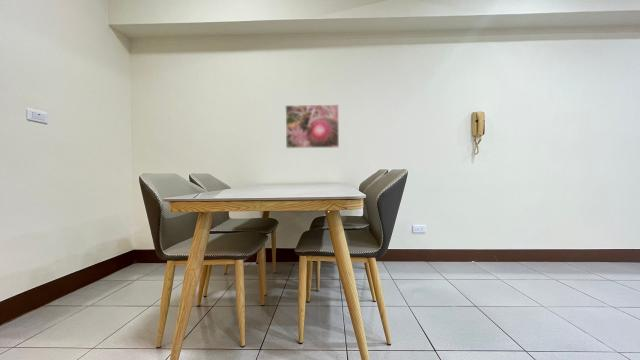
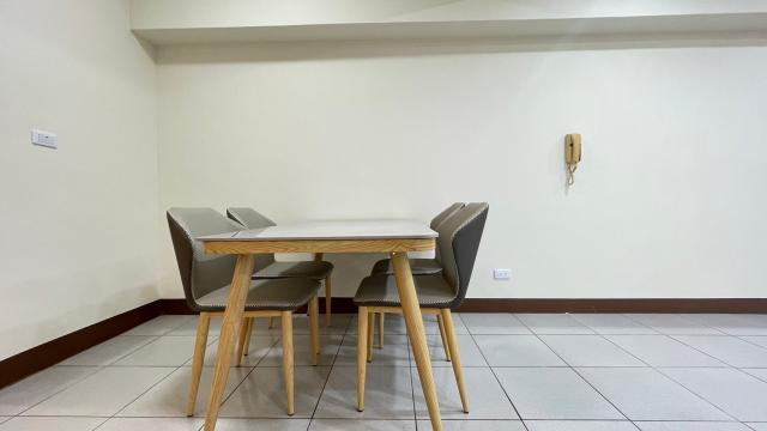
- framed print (312, 126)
